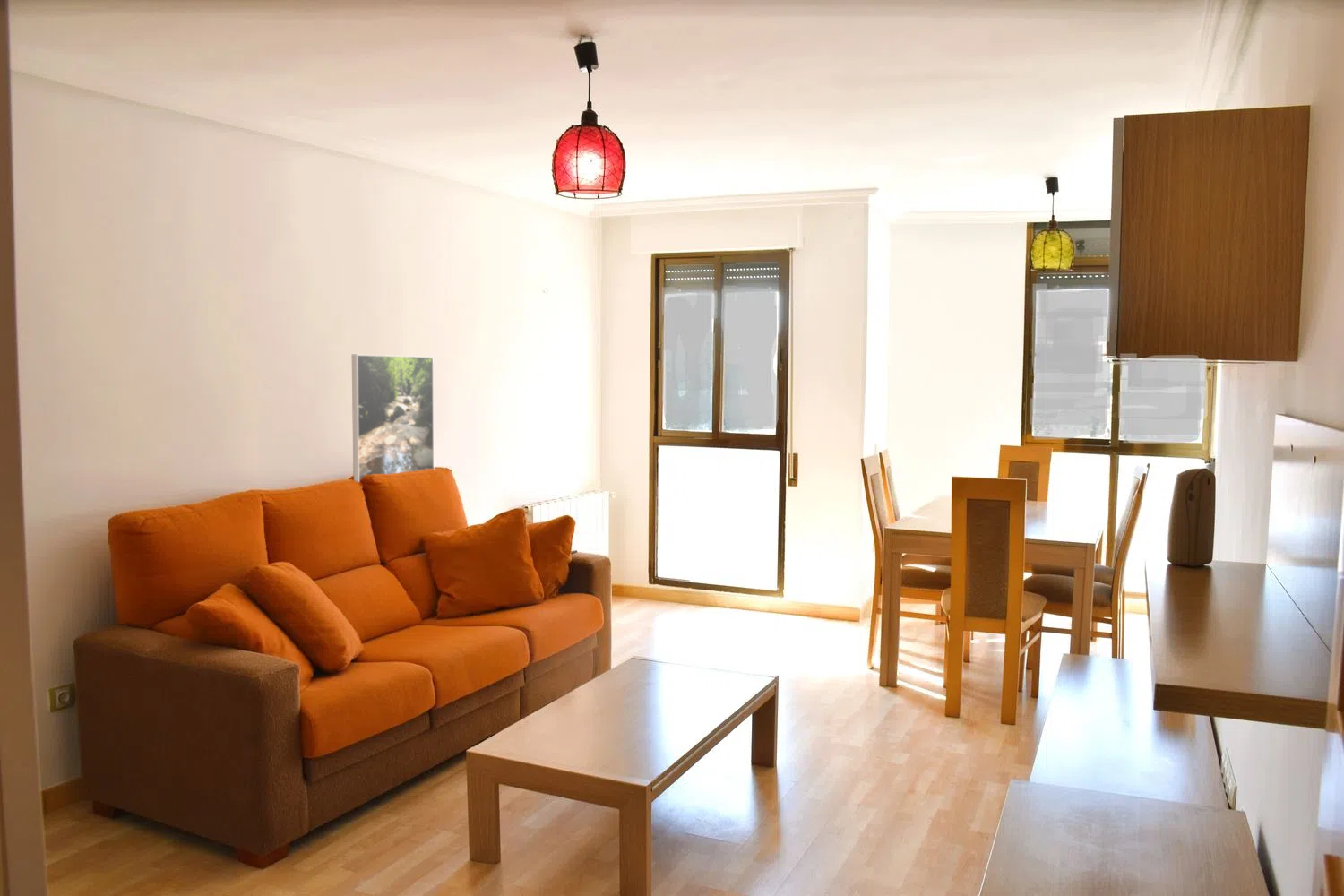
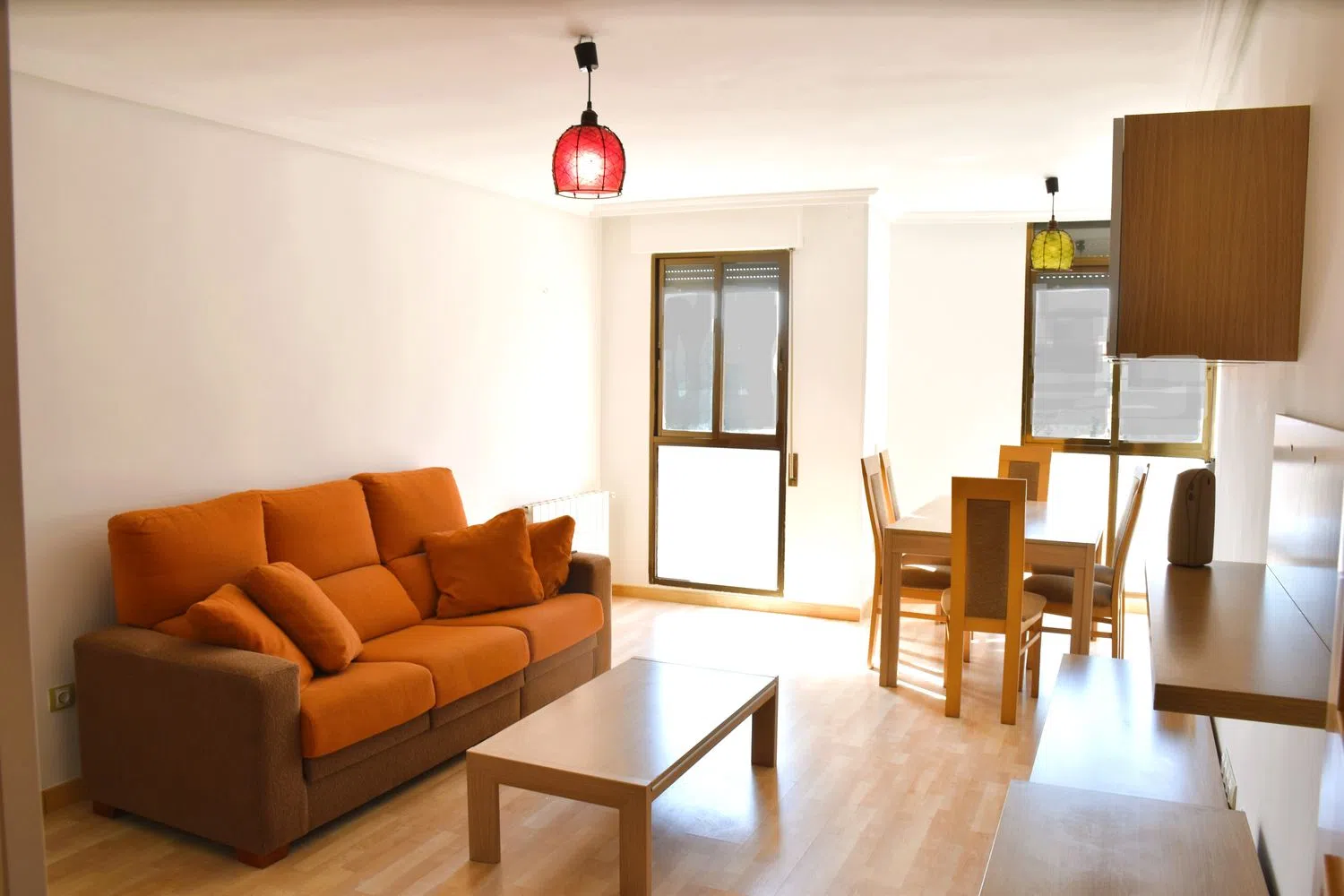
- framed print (395, 423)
